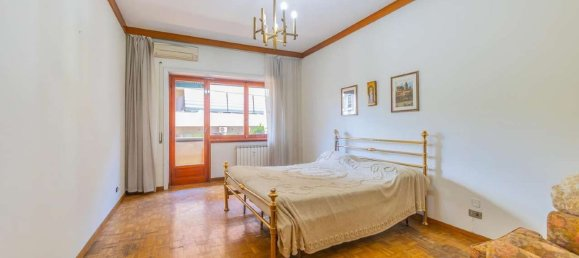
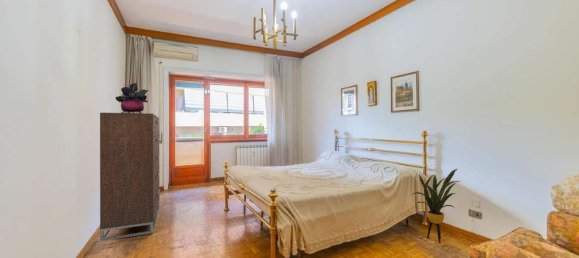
+ dresser (135, 168)
+ potted plant (132, 98)
+ house plant (440, 205)
